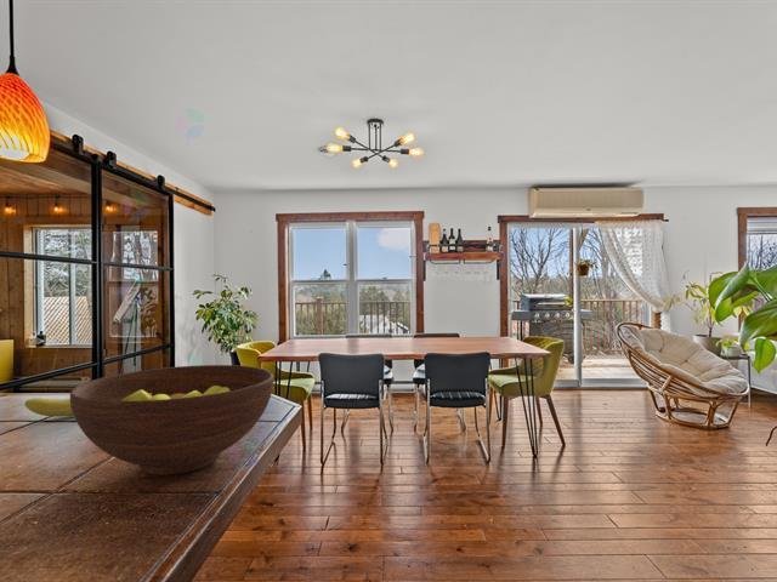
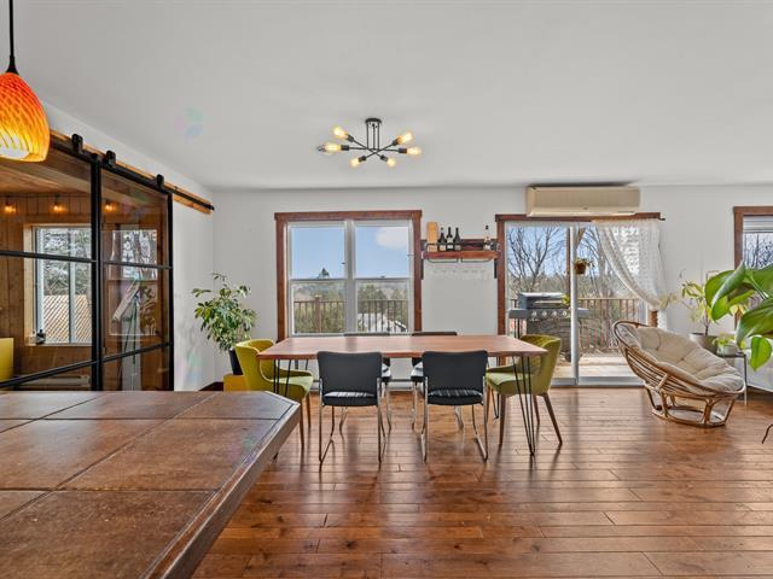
- fruit (69, 399)
- fruit bowl (181, 421)
